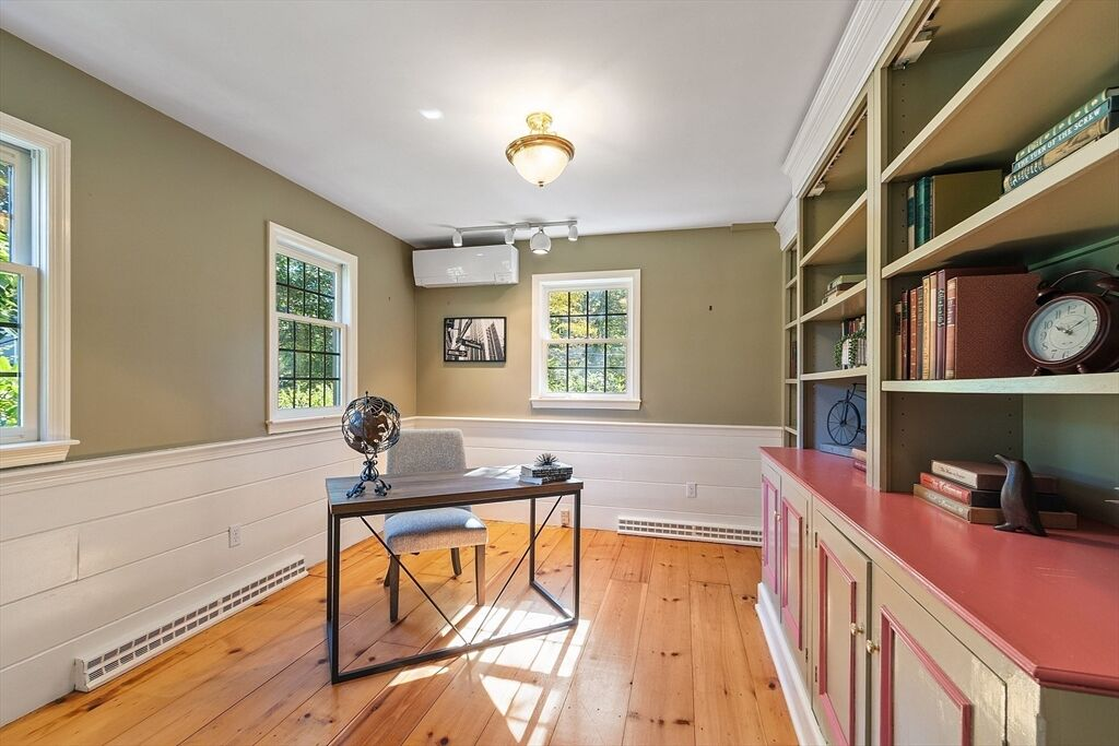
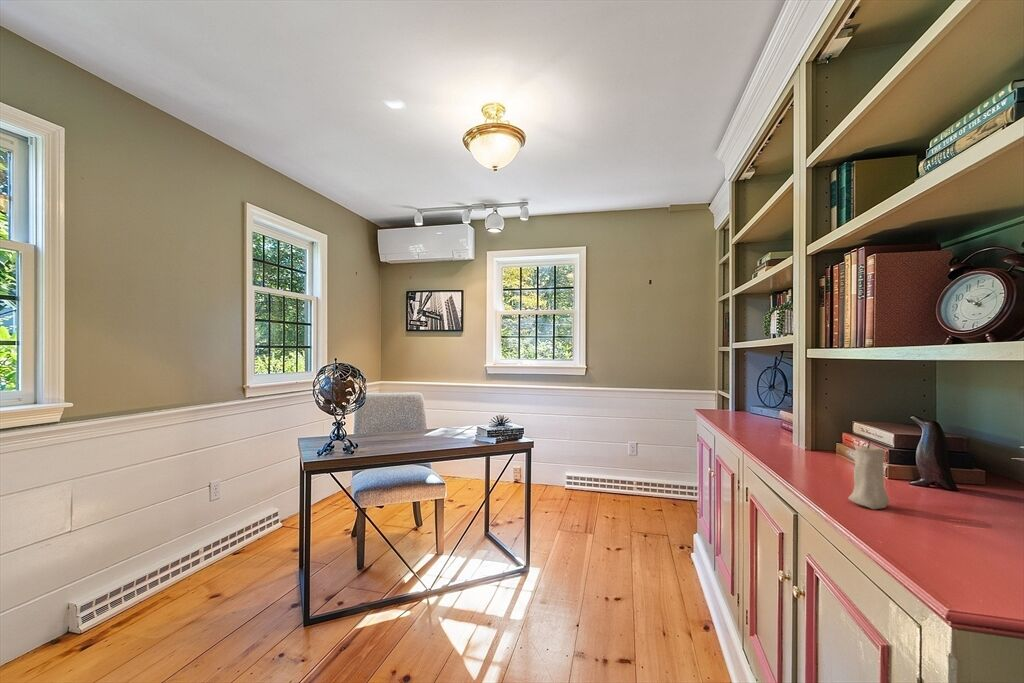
+ candle (868, 472)
